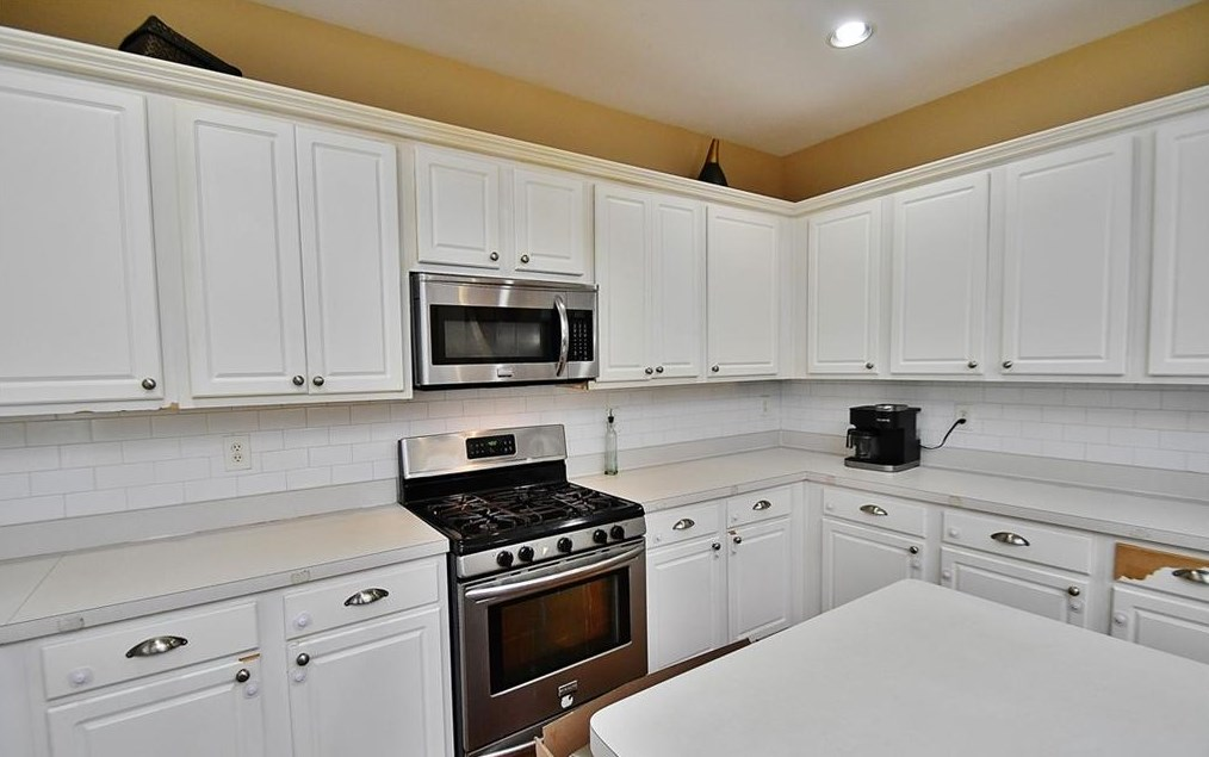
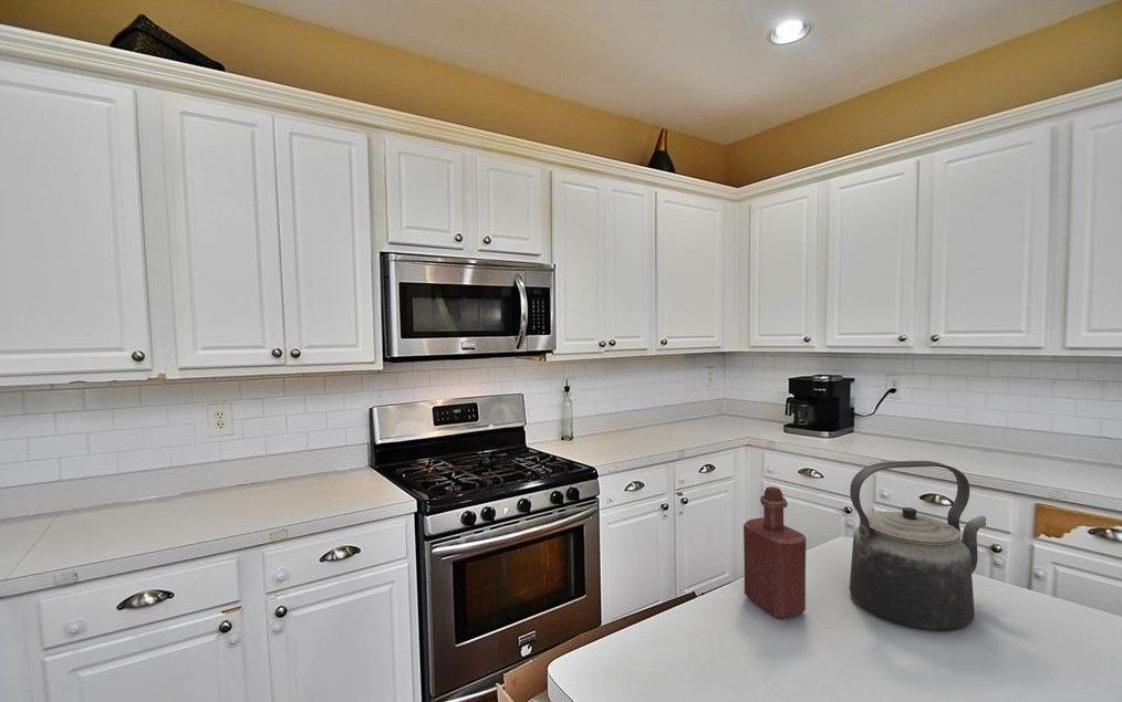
+ kettle (920, 533)
+ bottle (773, 546)
